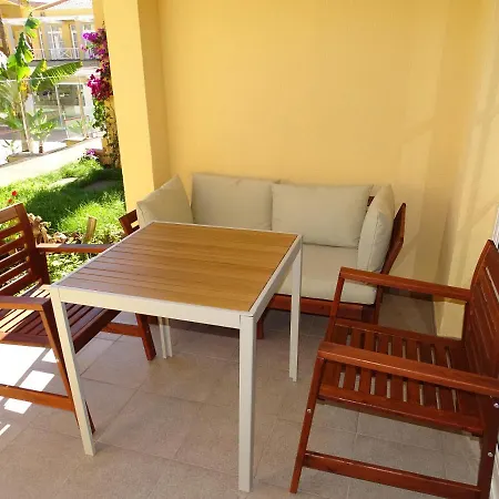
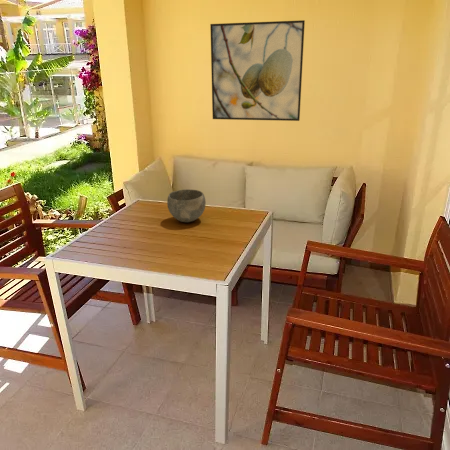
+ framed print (255, 73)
+ bowl (186, 207)
